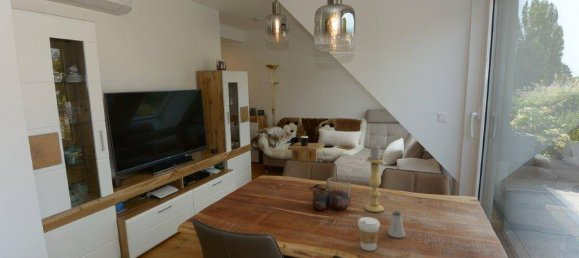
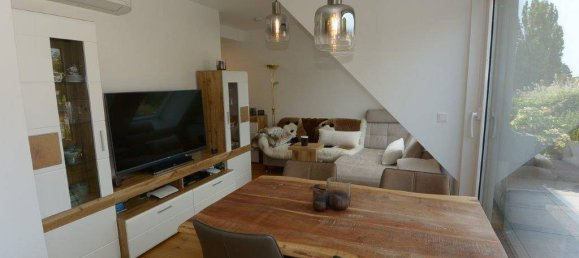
- candle holder (374, 176)
- saltshaker (396, 223)
- coffee cup (368, 233)
